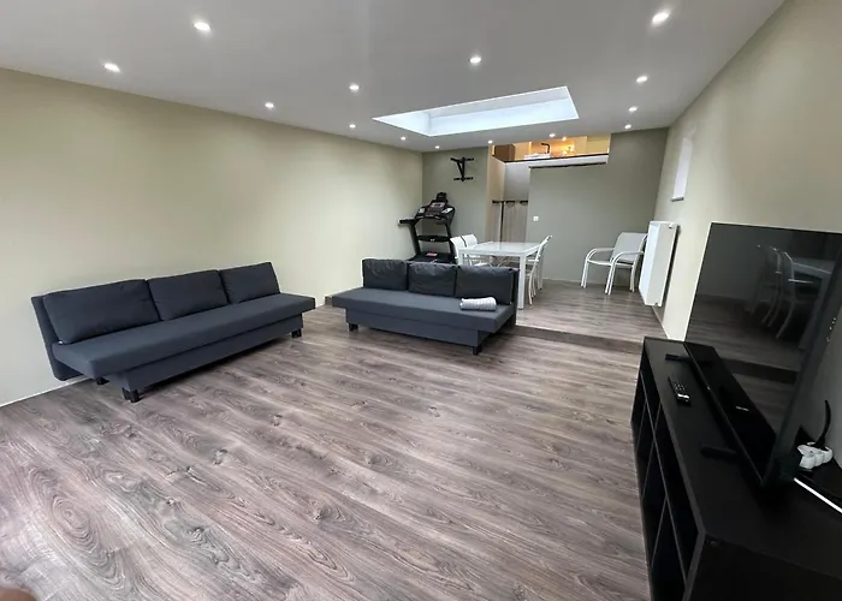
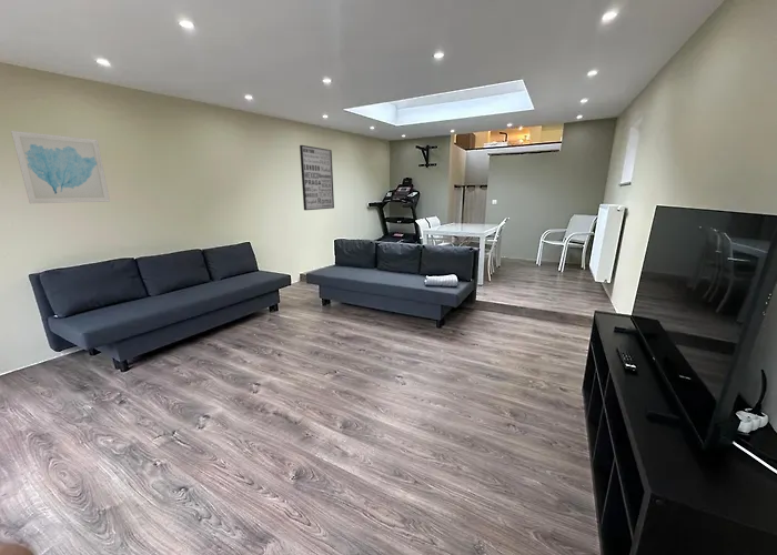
+ wall art (317, 179)
+ wall art (64, 170)
